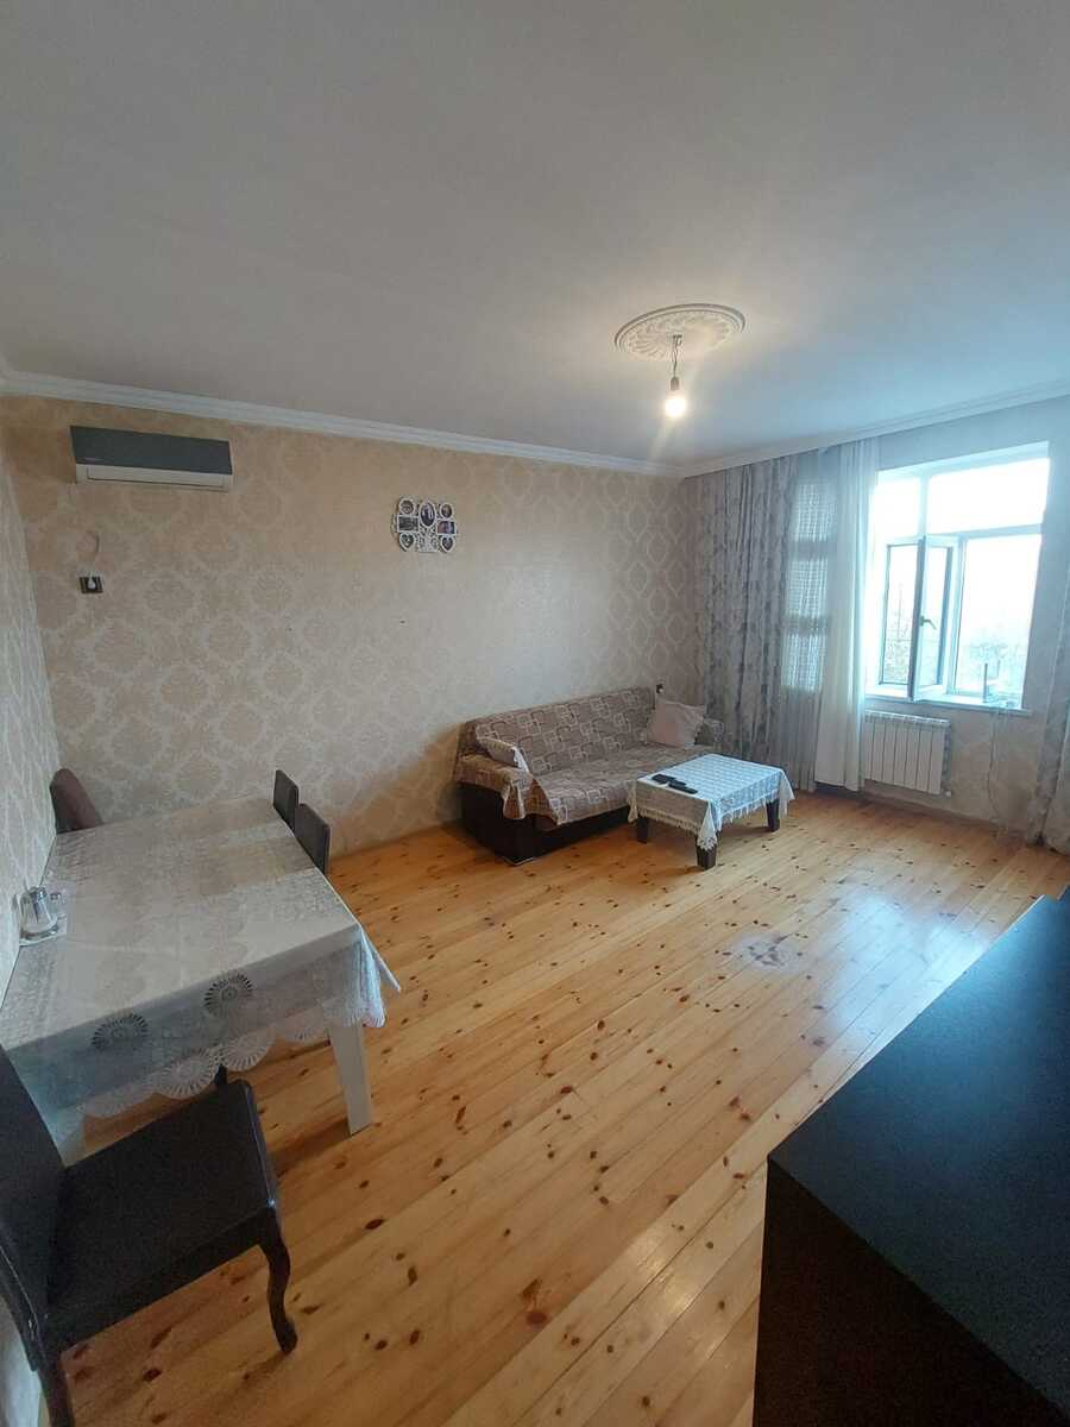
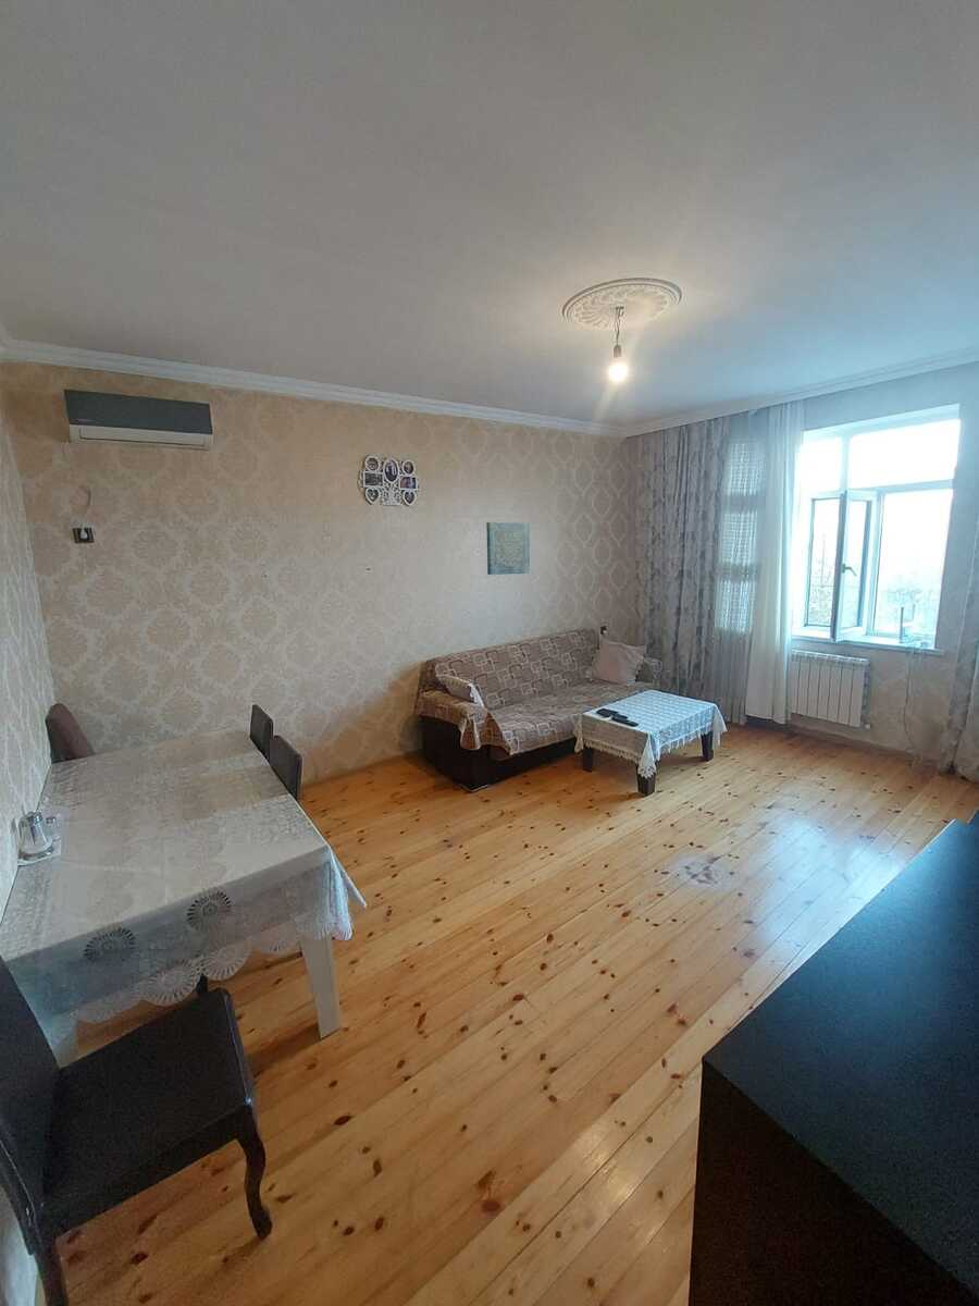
+ wall art (508, 549)
